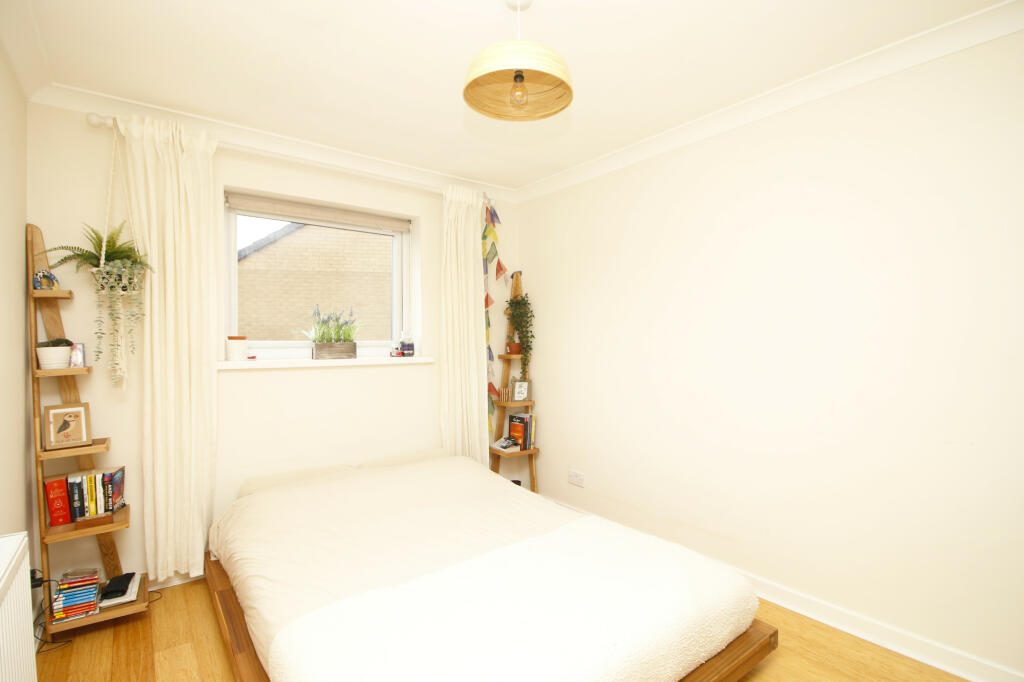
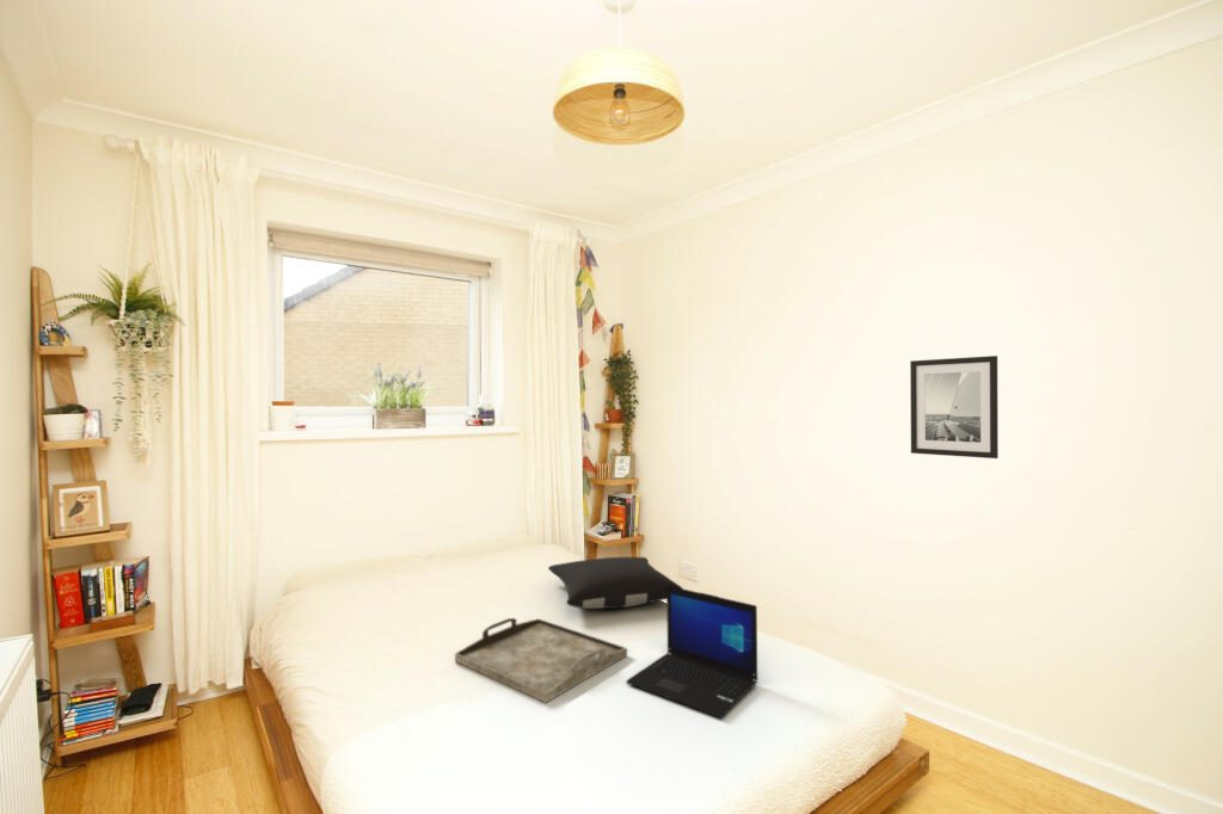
+ serving tray (541, 647)
+ laptop (692, 645)
+ wall art (952, 407)
+ pillow (612, 578)
